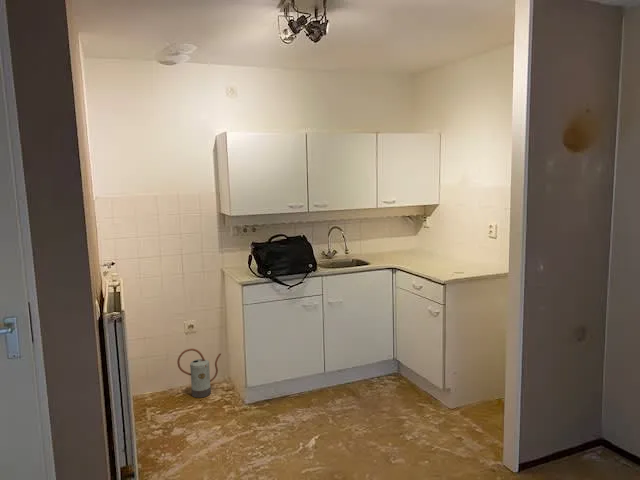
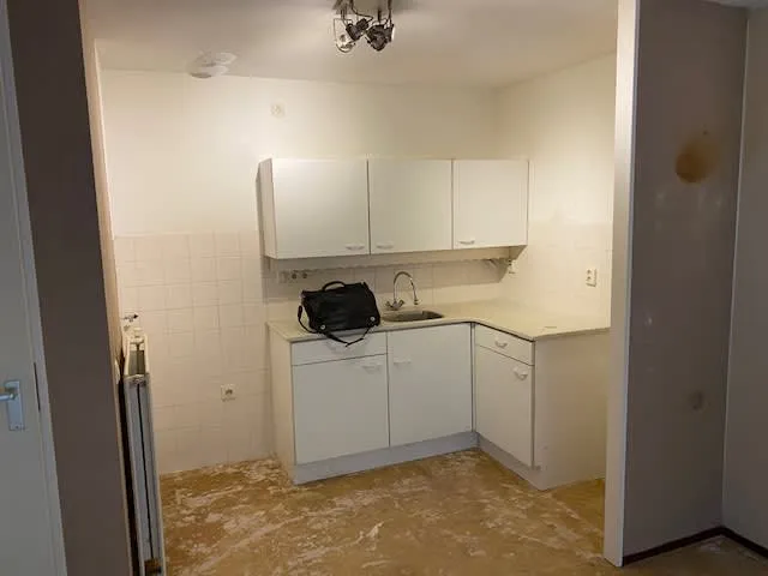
- watering can (200, 370)
